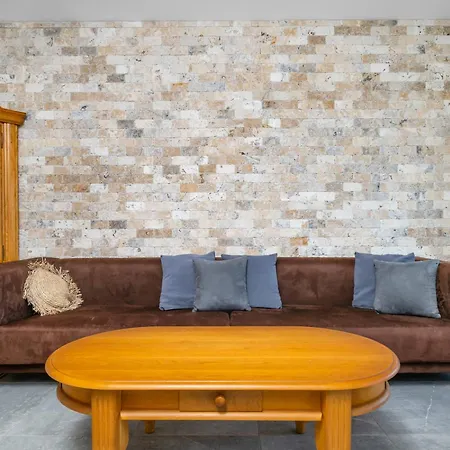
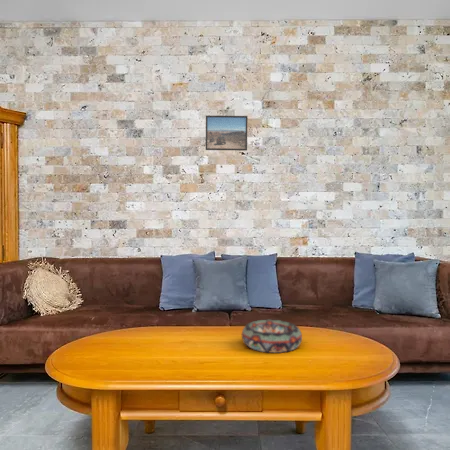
+ decorative bowl (271, 335)
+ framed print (226, 133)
